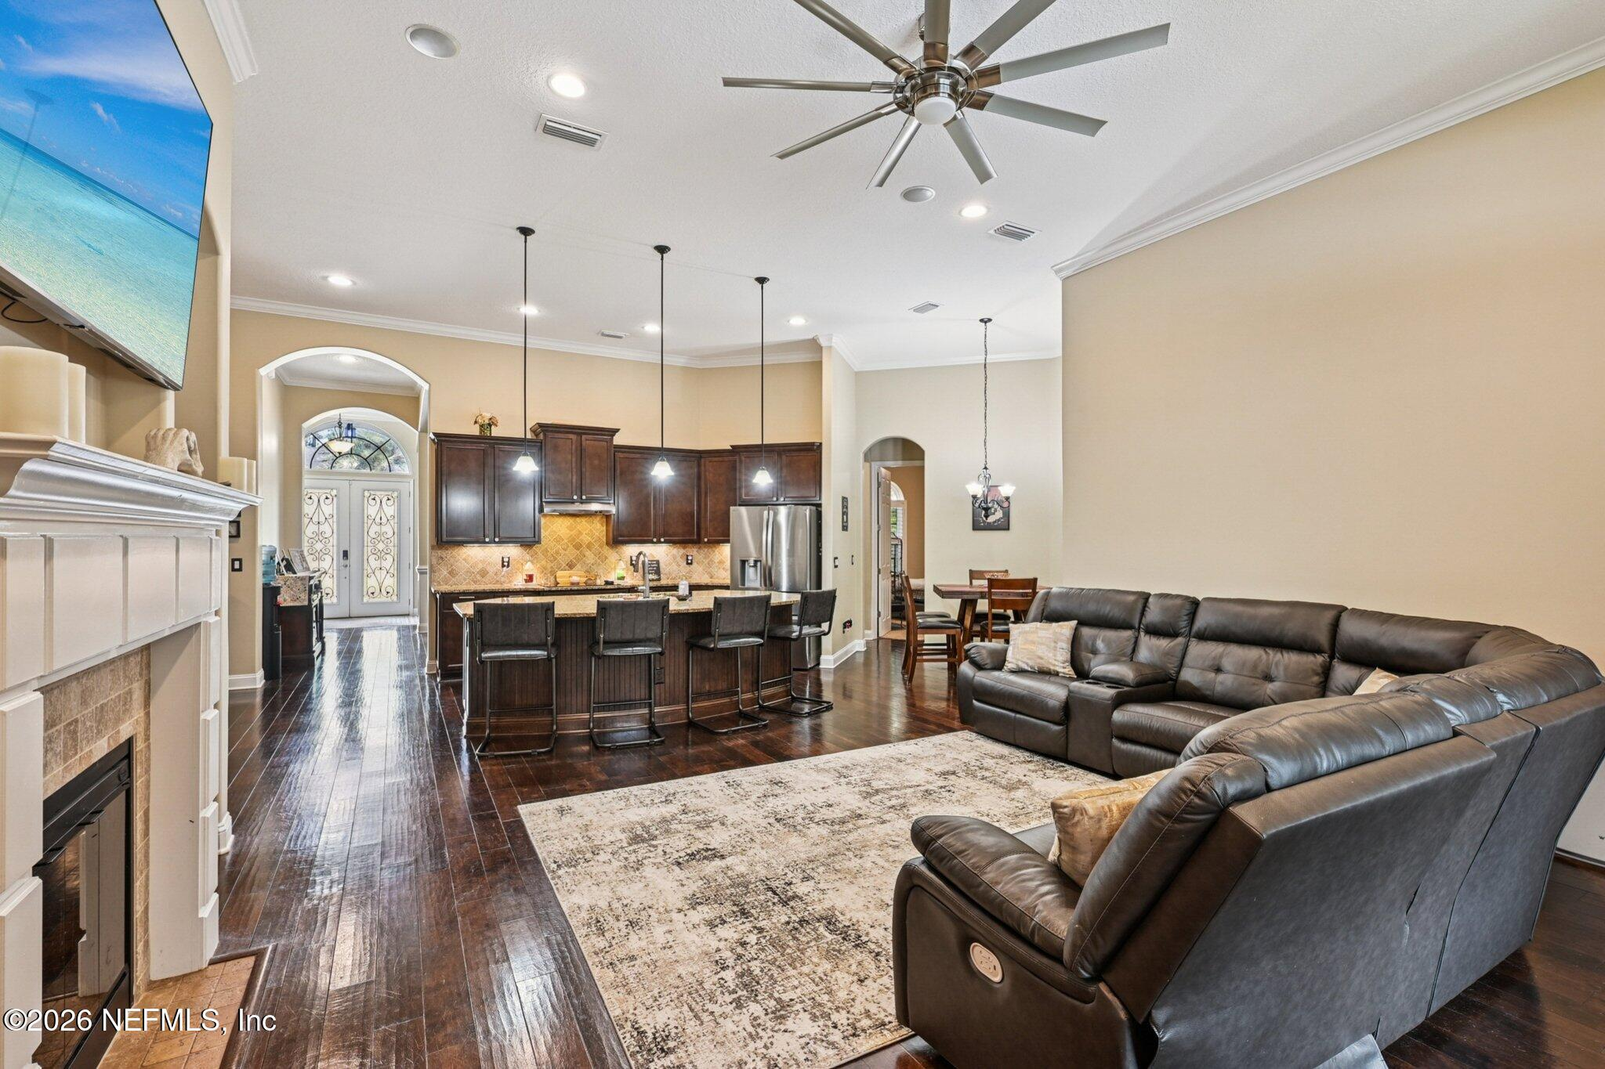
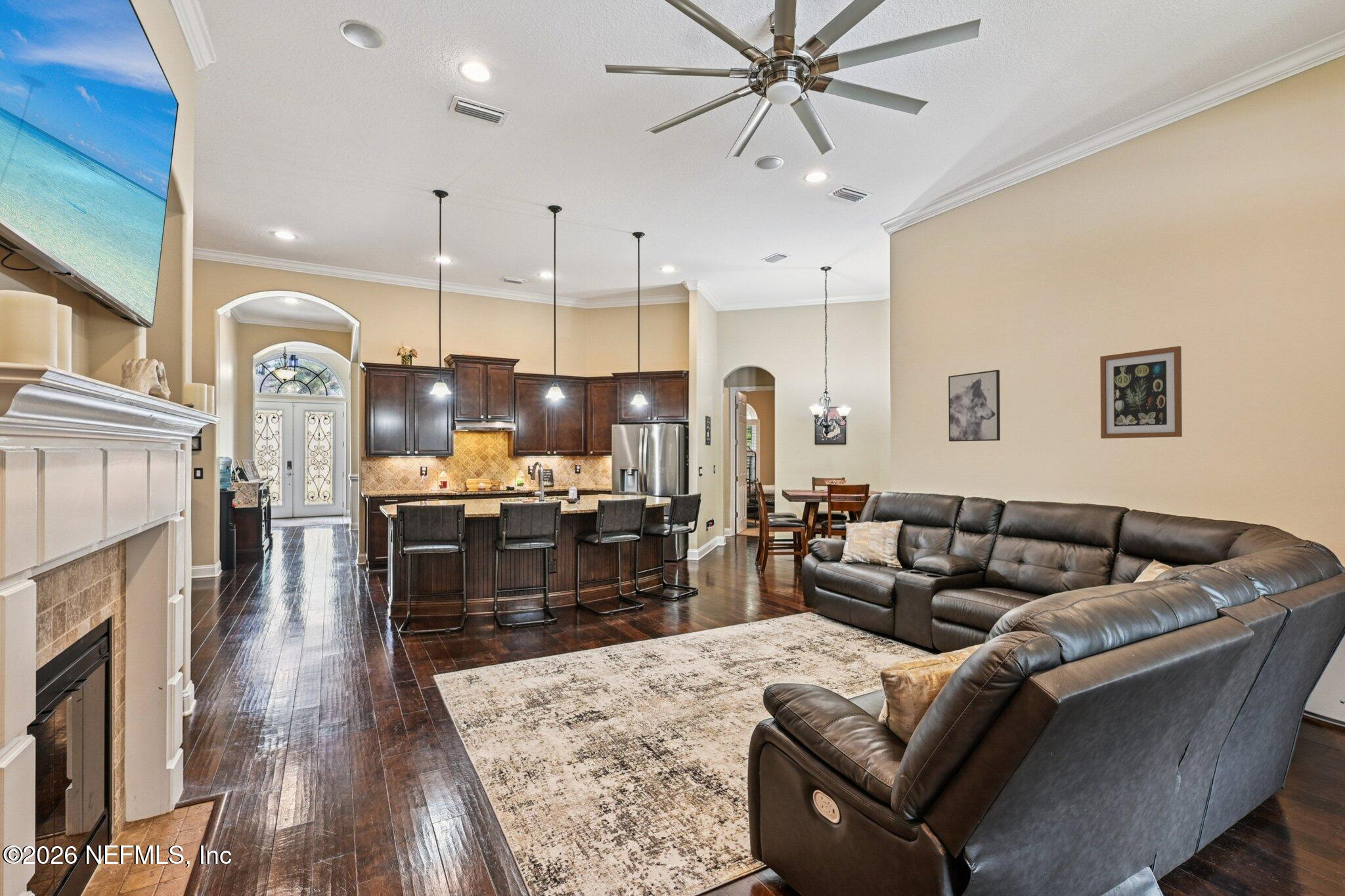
+ wall art (1139, 395)
+ wall art (973, 407)
